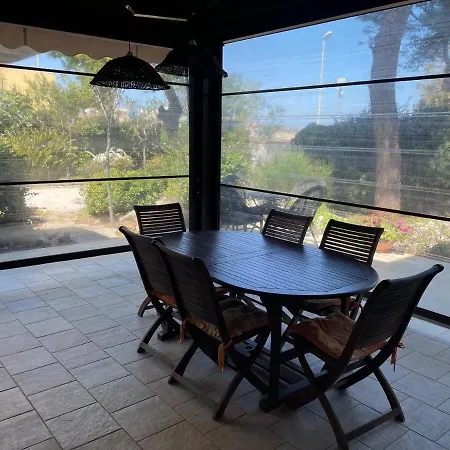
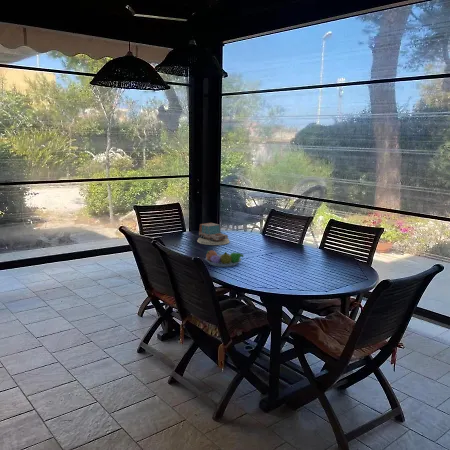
+ toy car (213, 233)
+ fruit bowl (224, 256)
